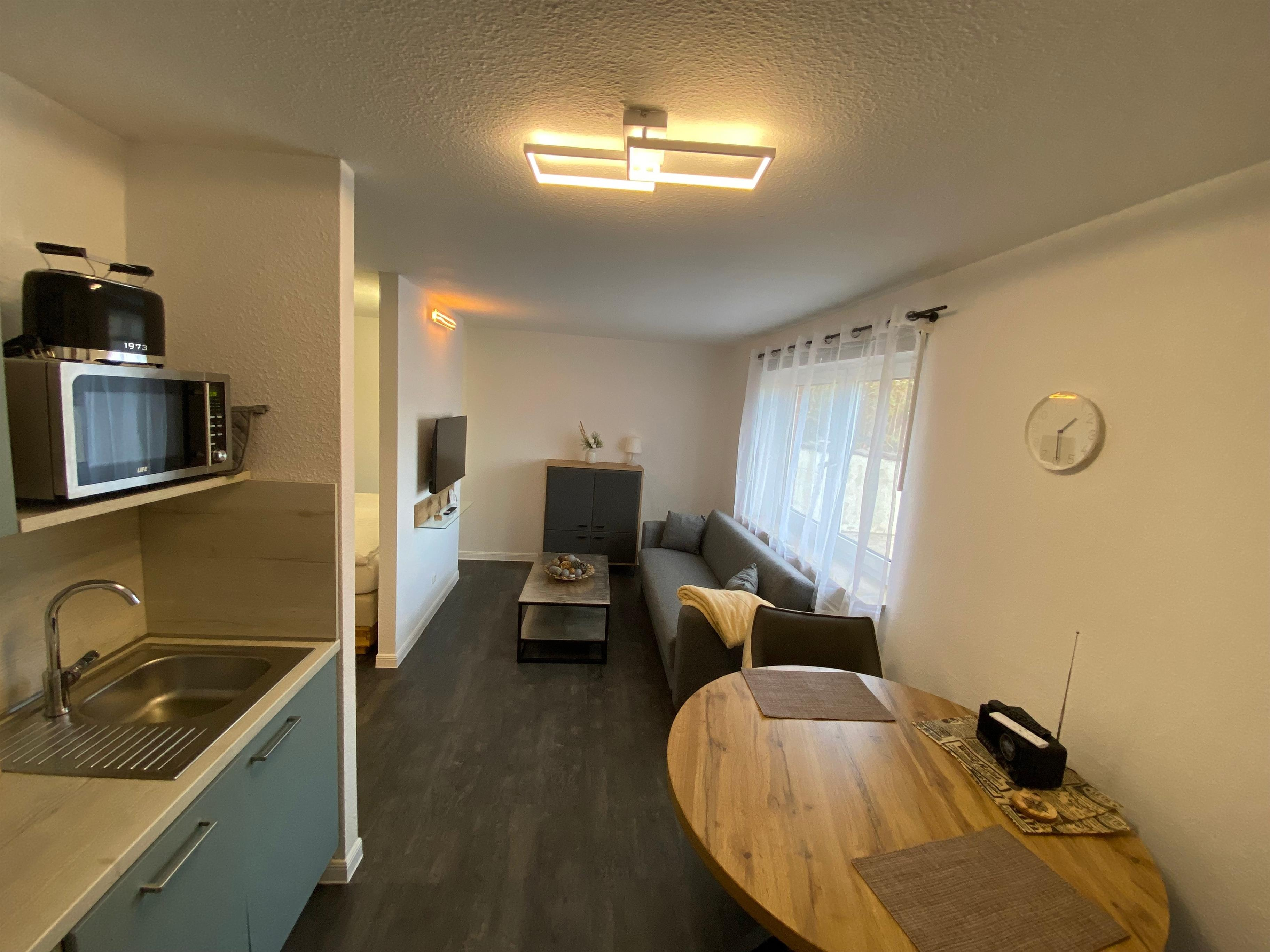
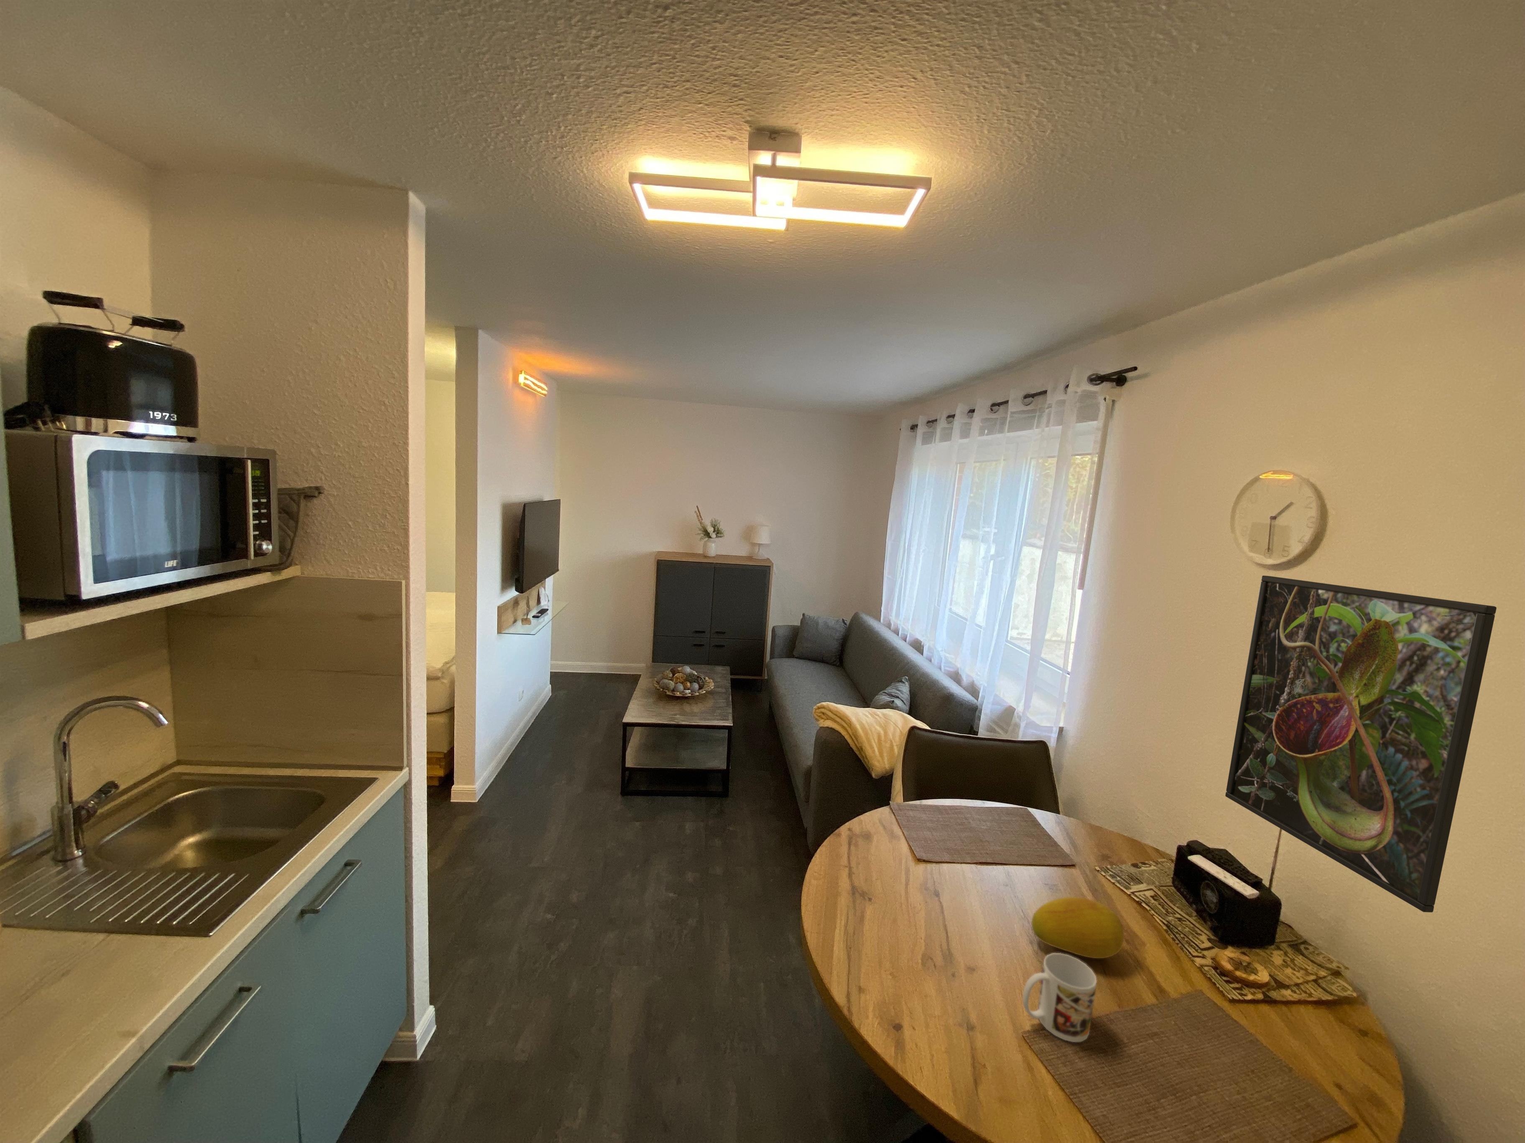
+ mug (1057, 997)
+ fruit (1075, 926)
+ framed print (1335, 719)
